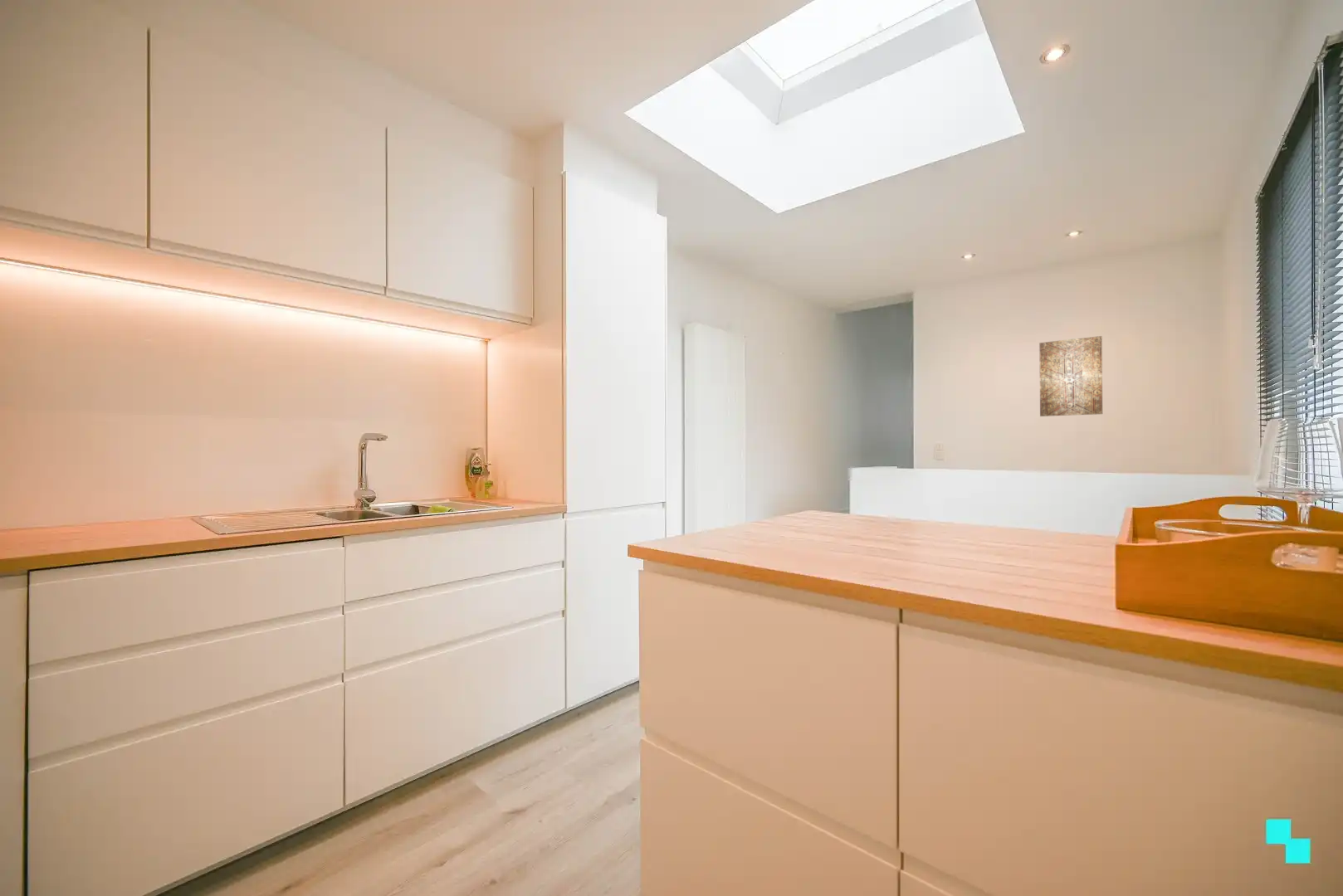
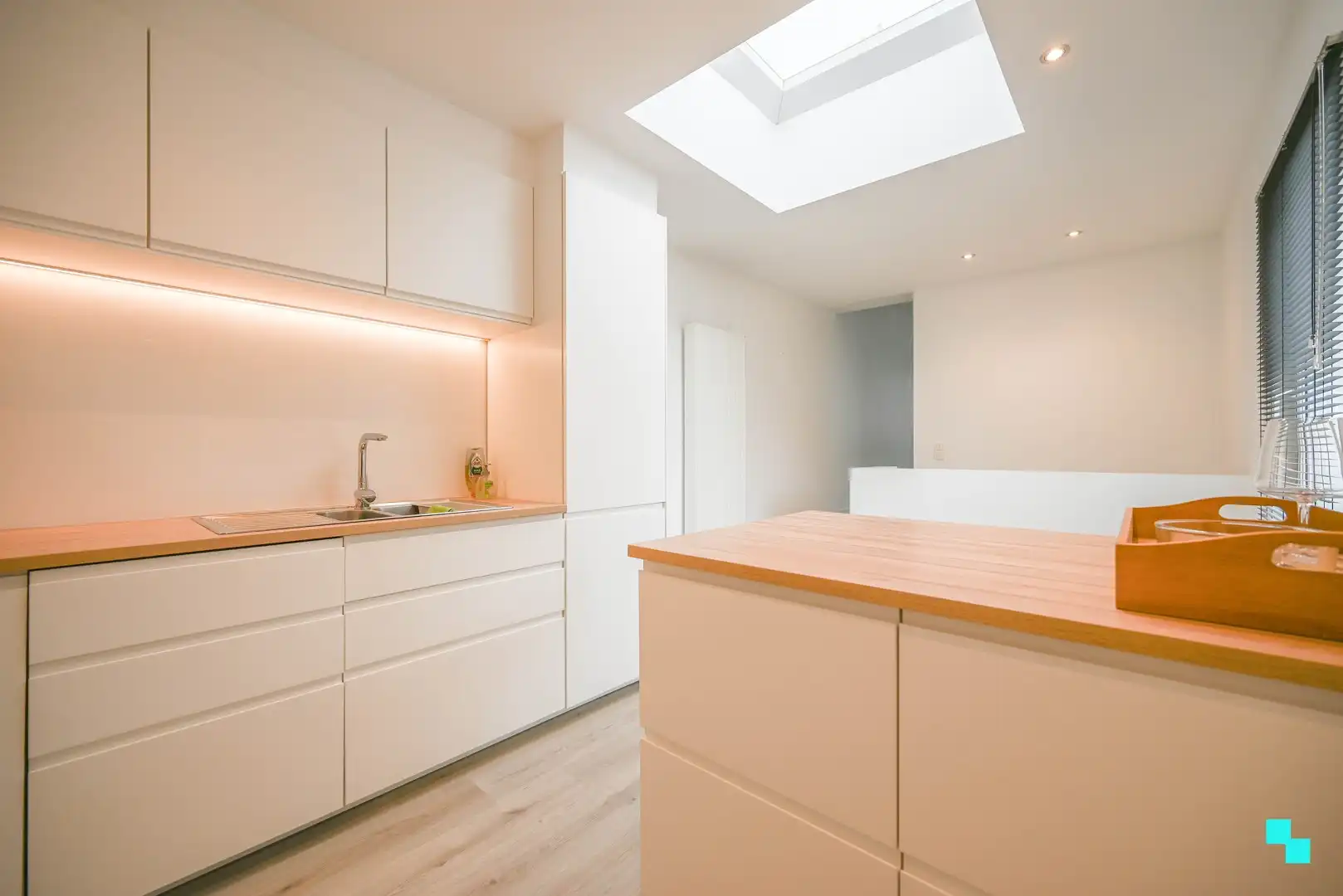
- wall art (1070, 377)
